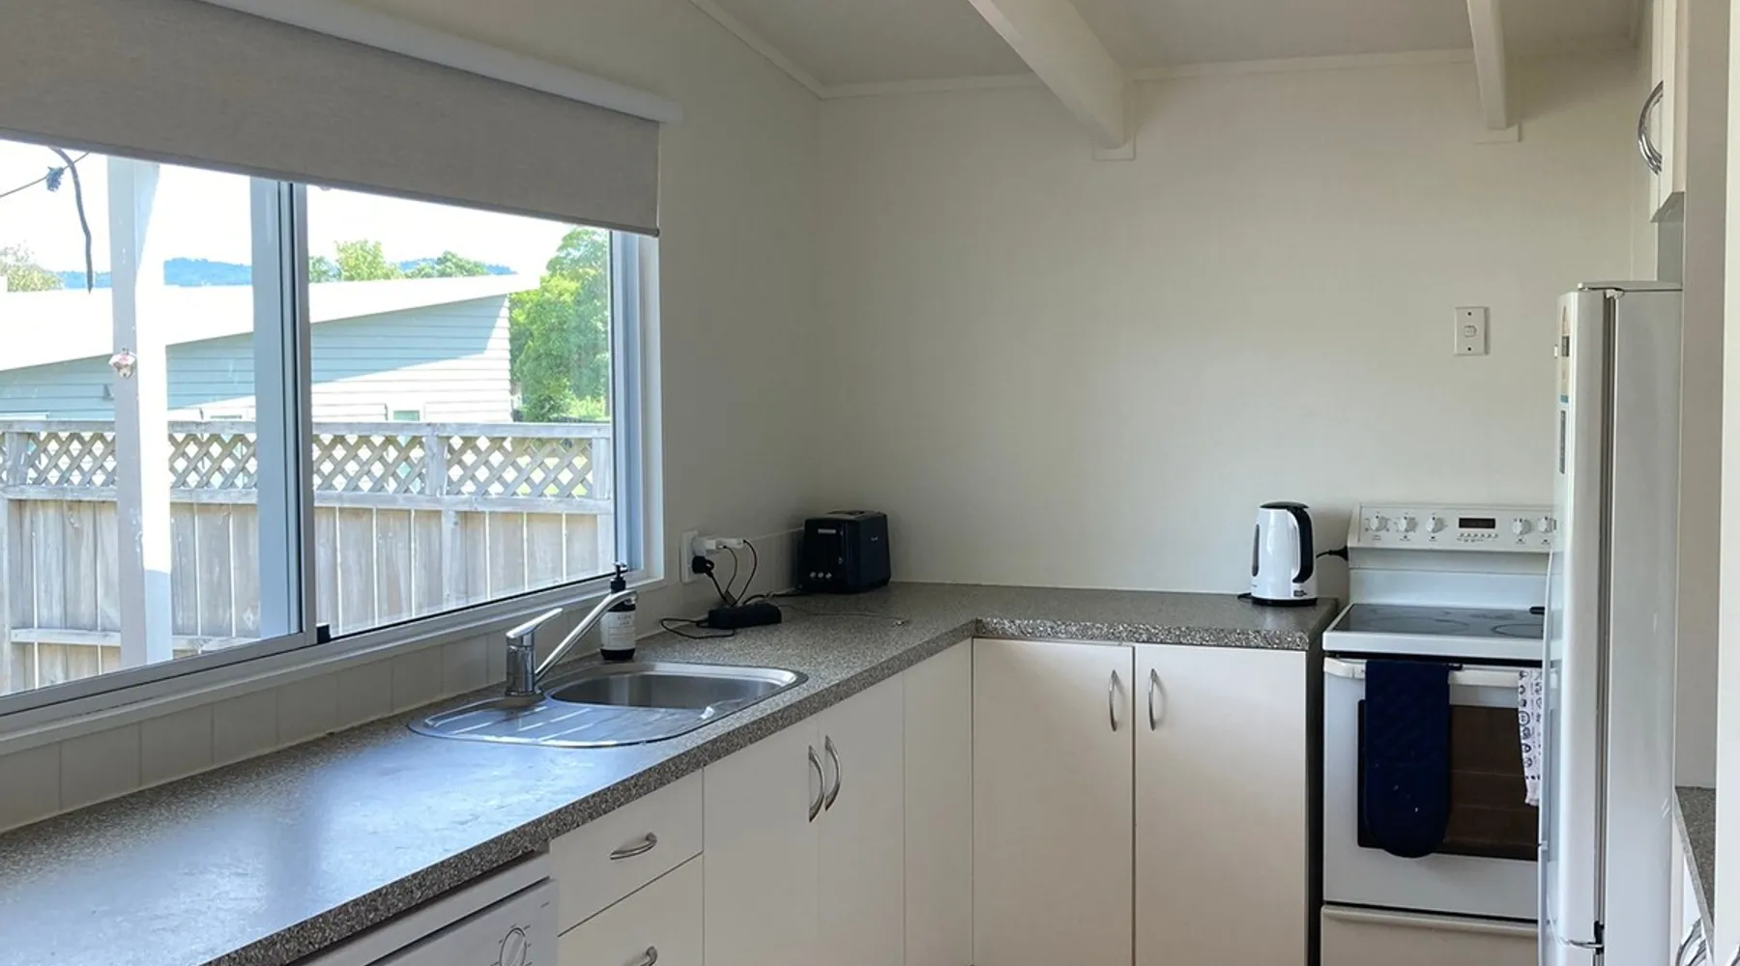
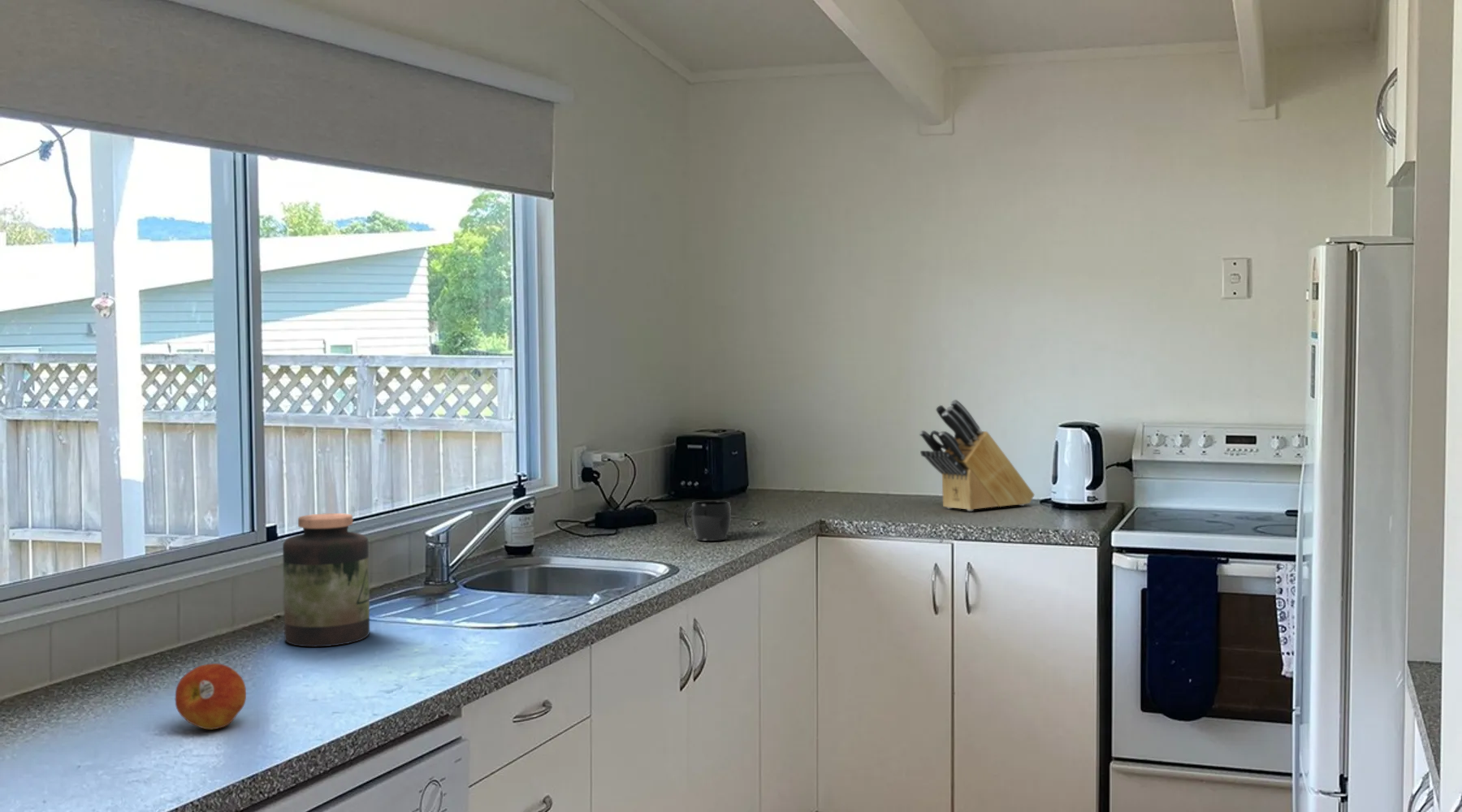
+ mug (707, 520)
+ jar (327, 577)
+ fruit (210, 697)
+ knife block (976, 453)
